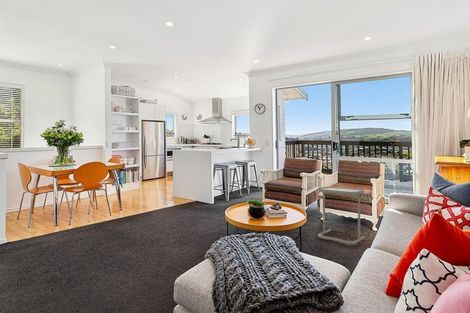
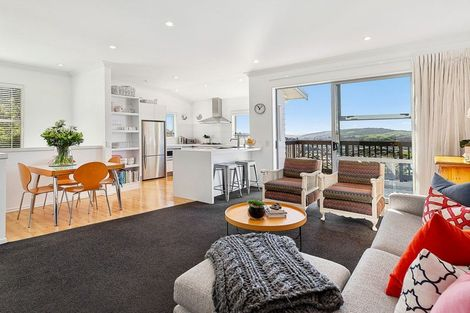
- side table (324, 213)
